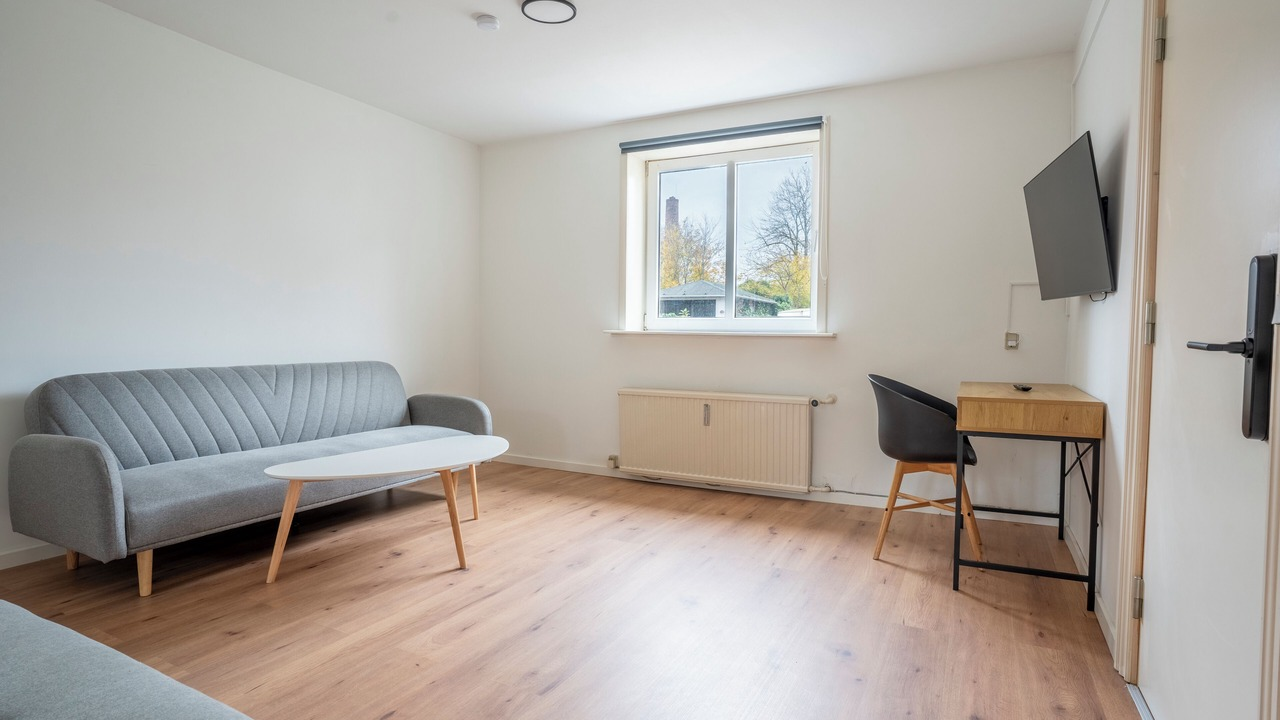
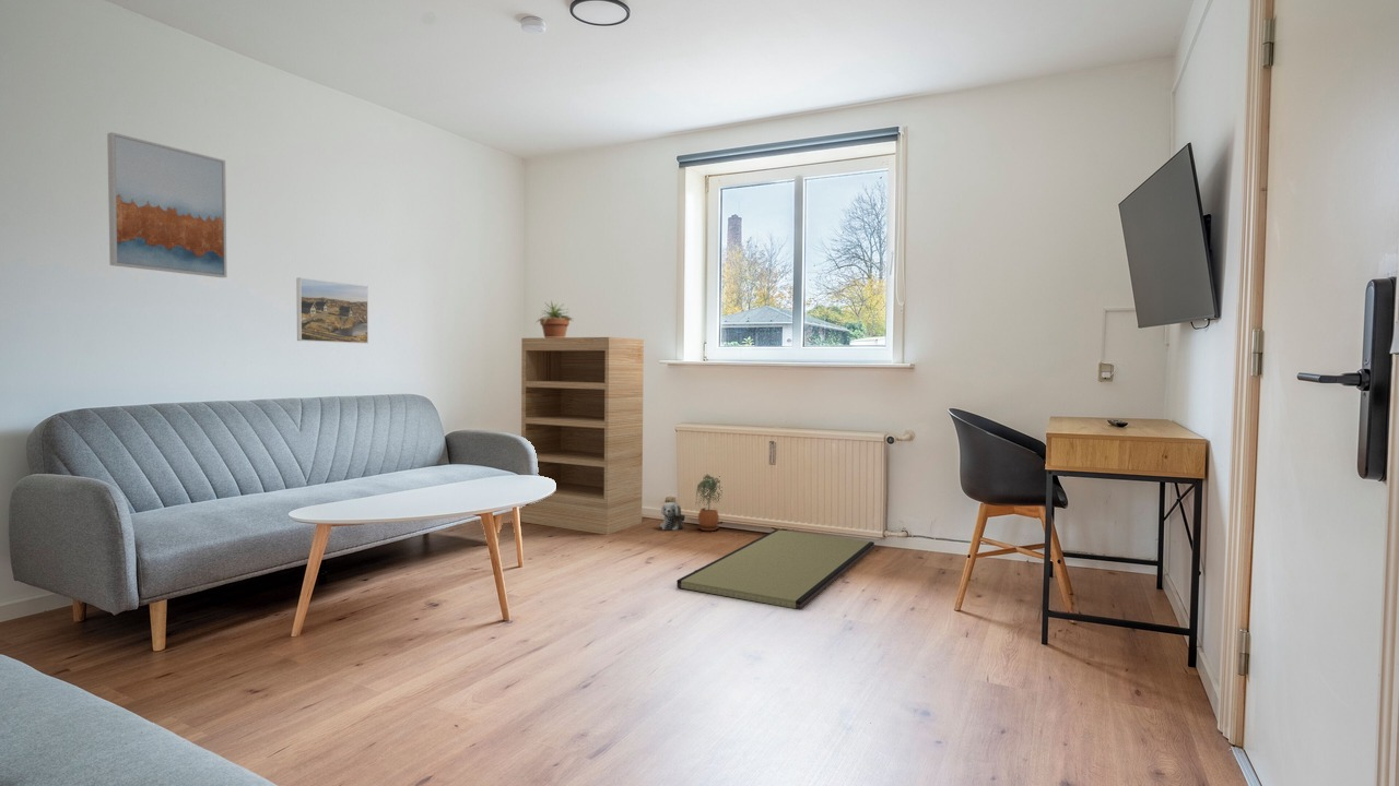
+ plush toy (671, 513)
+ tatami mat (786, 562)
+ potted plant (553, 320)
+ bookcase (581, 430)
+ potted plant (708, 501)
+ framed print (333, 311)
+ wall art (171, 210)
